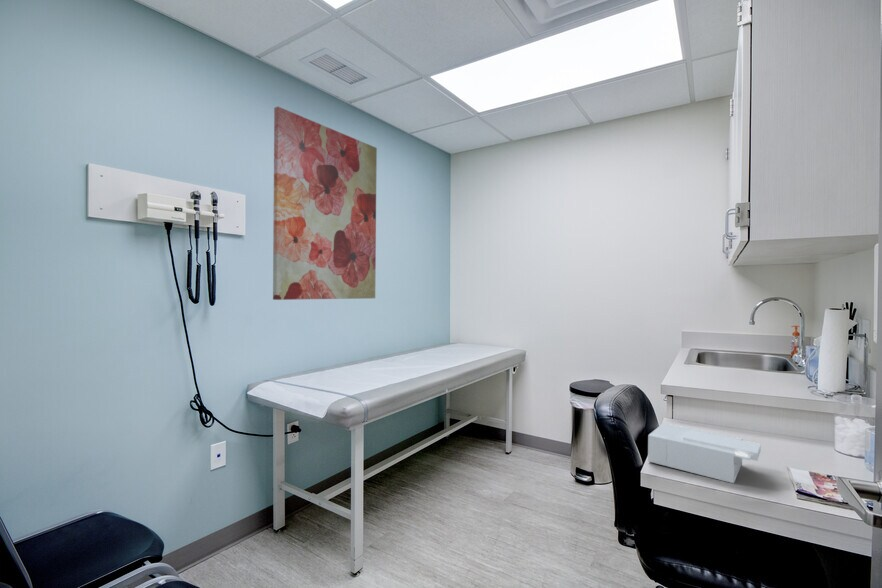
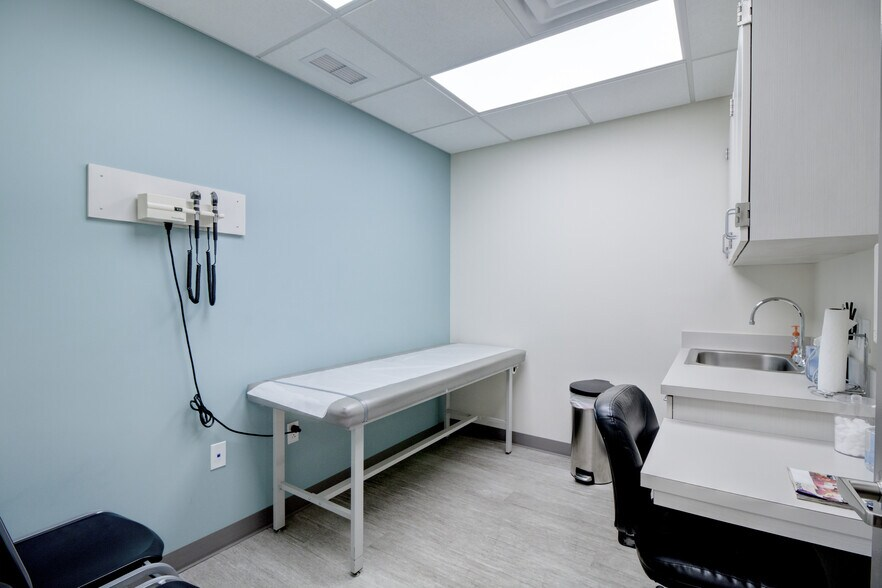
- wall art (331, 214)
- tissue box (703, 451)
